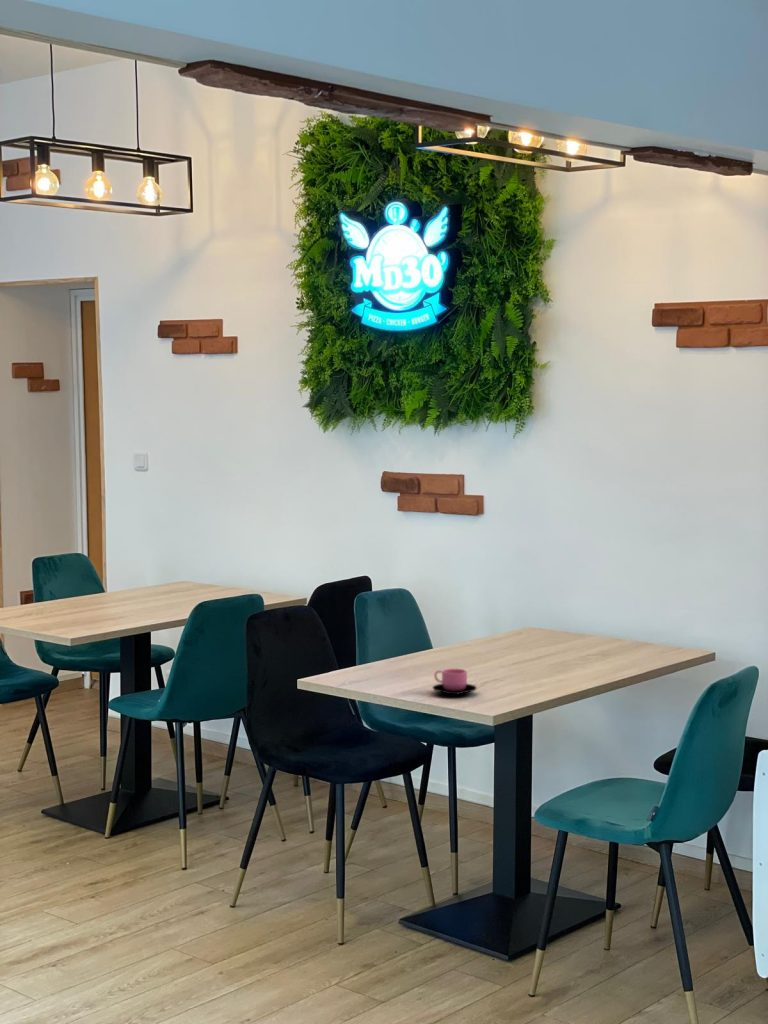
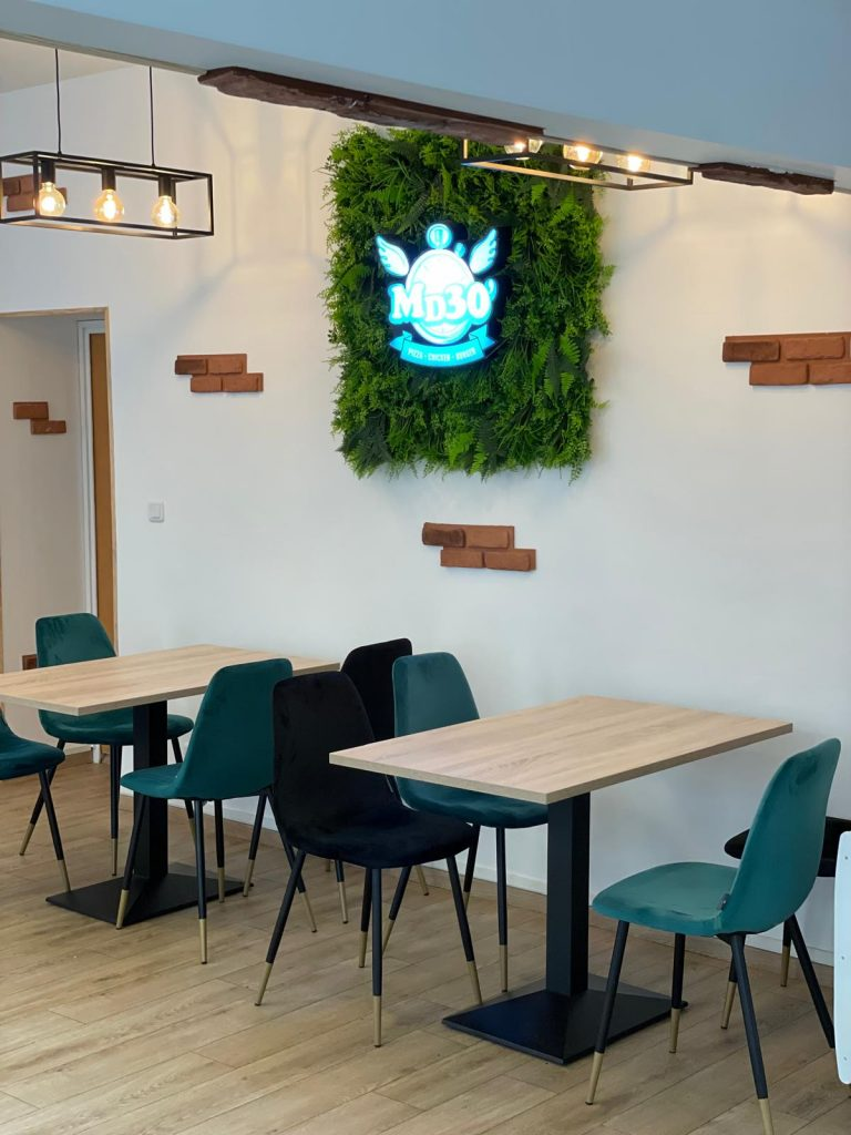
- cup (454, 681)
